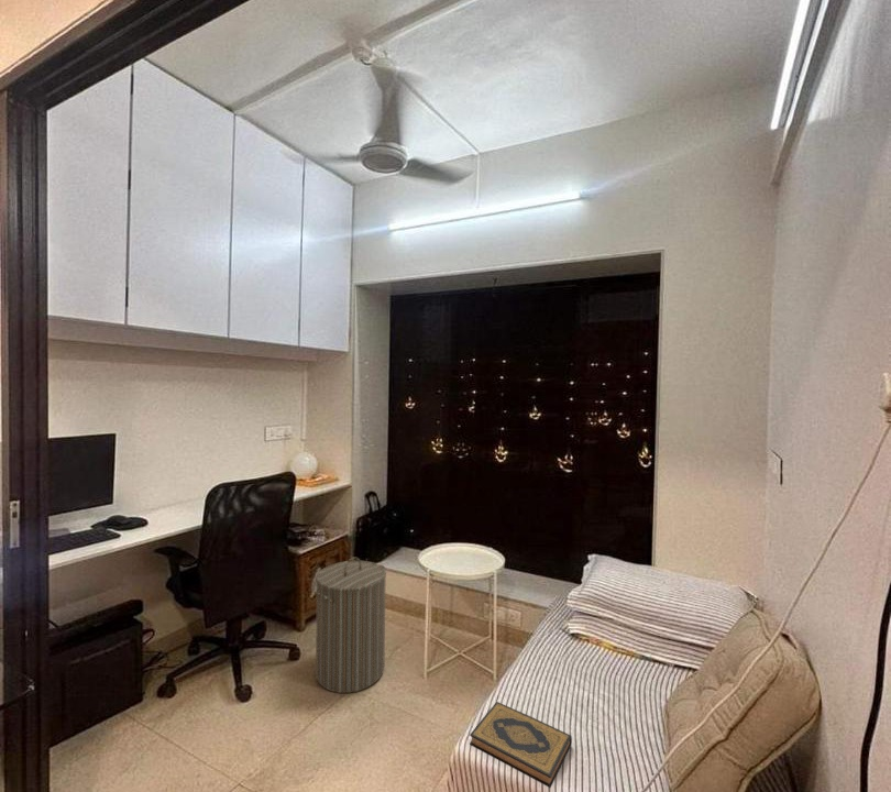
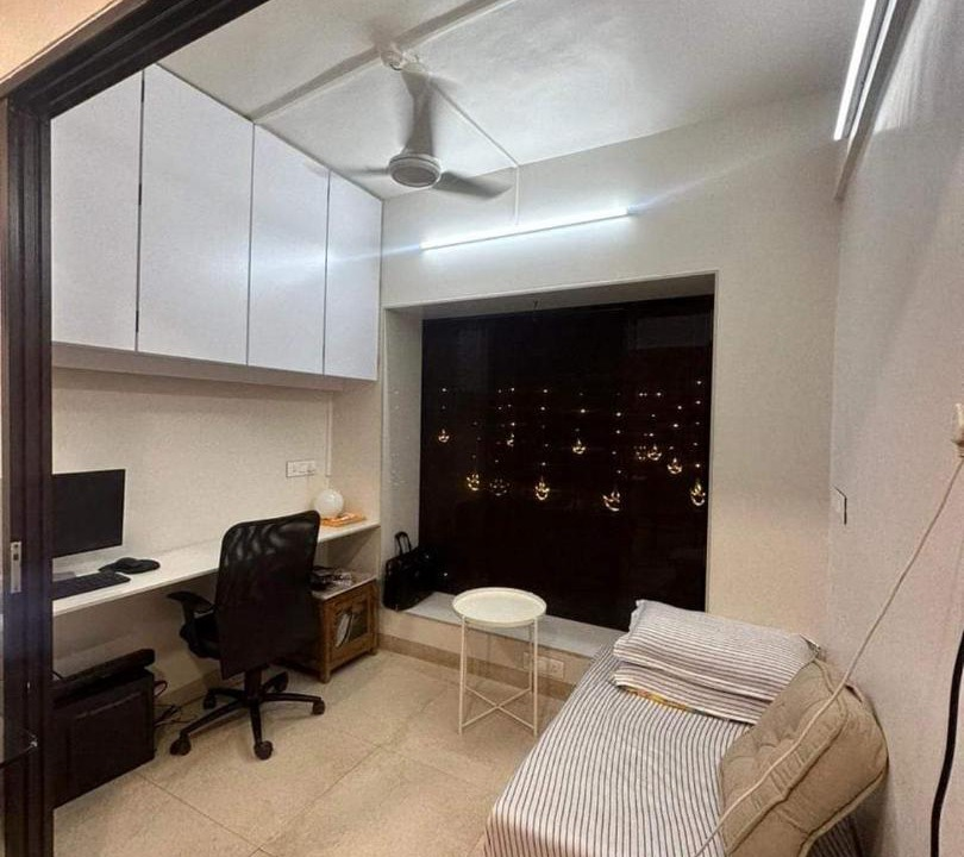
- hardback book (520, 739)
- laundry hamper (351, 614)
